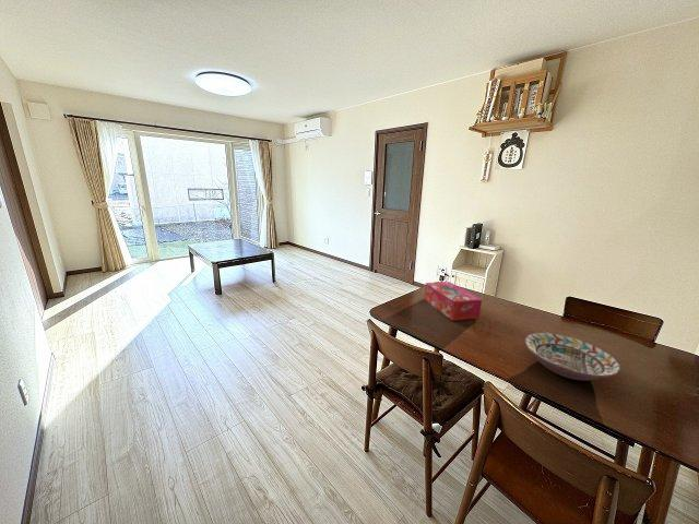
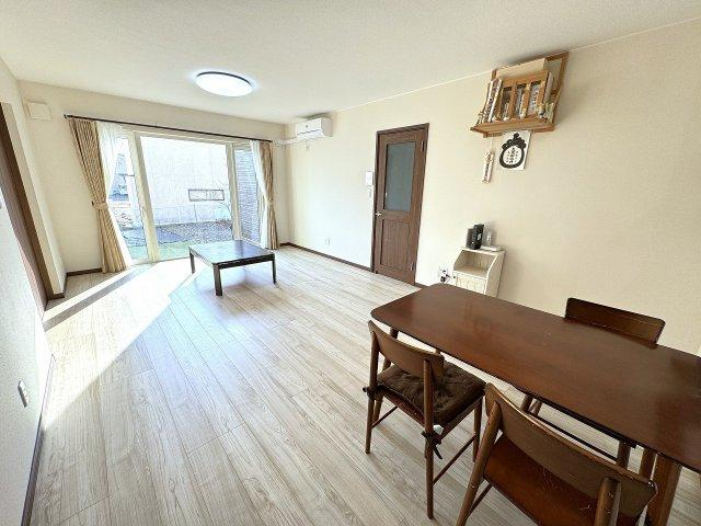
- tissue box (450, 299)
- decorative bowl (567, 359)
